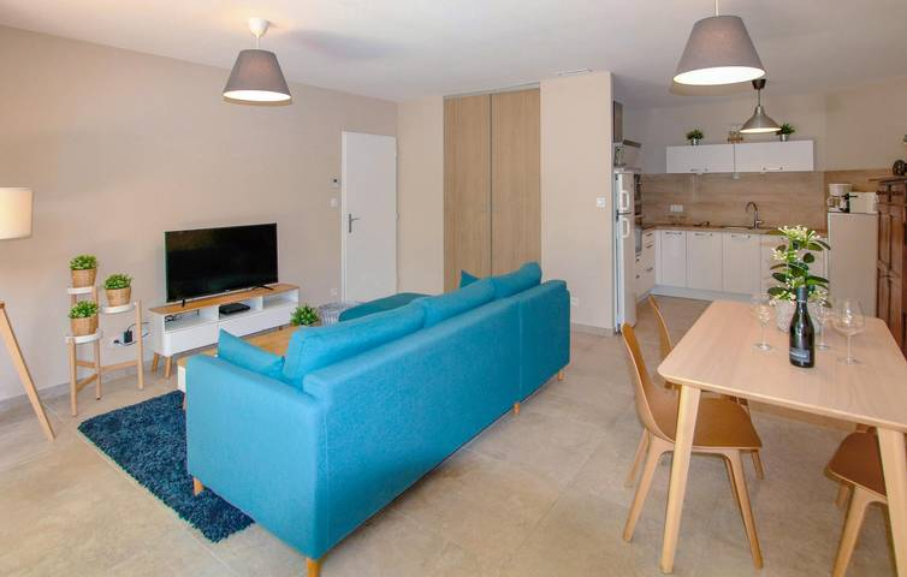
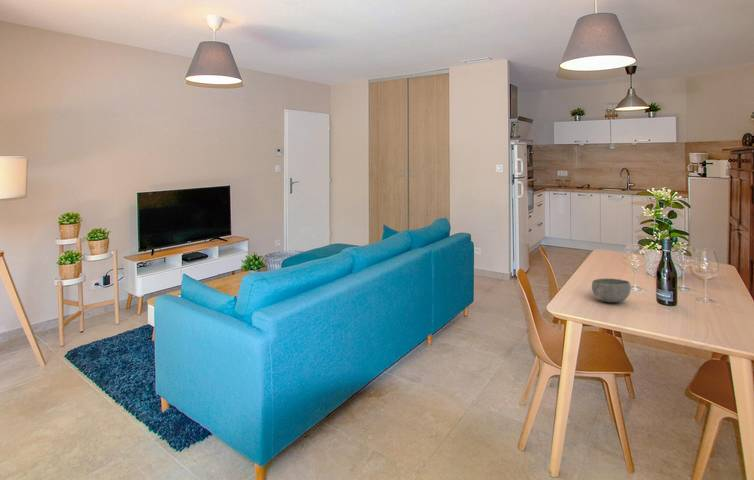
+ bowl (610, 291)
